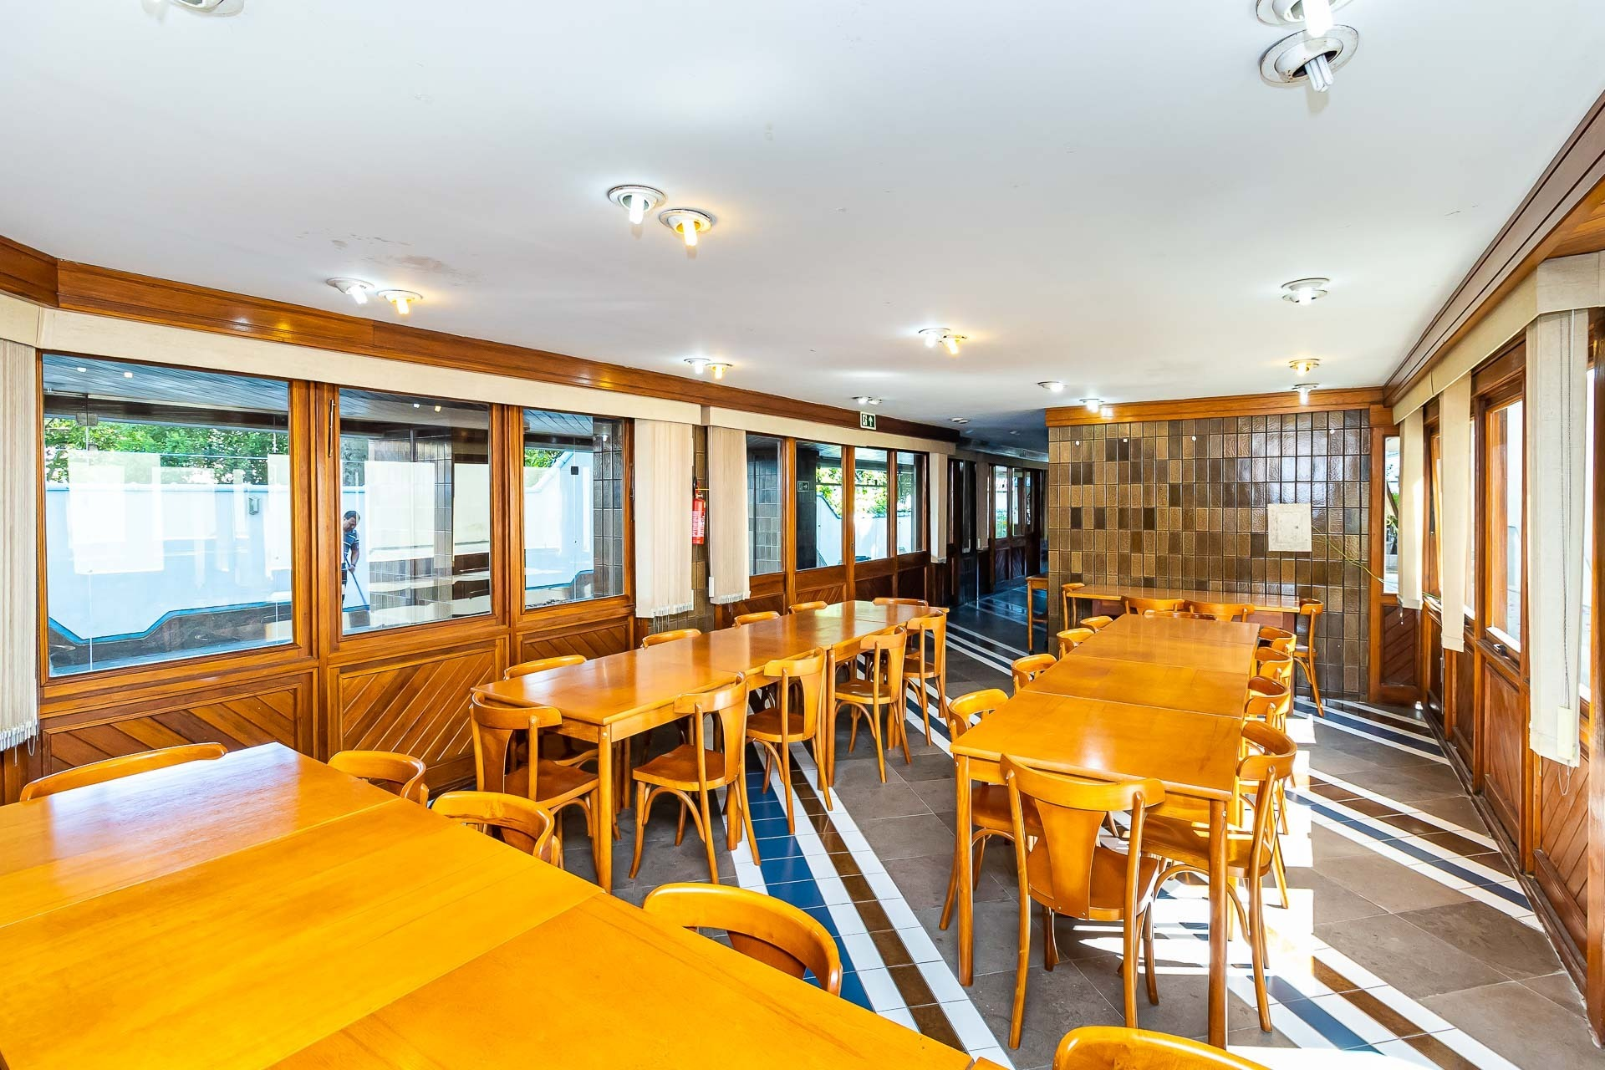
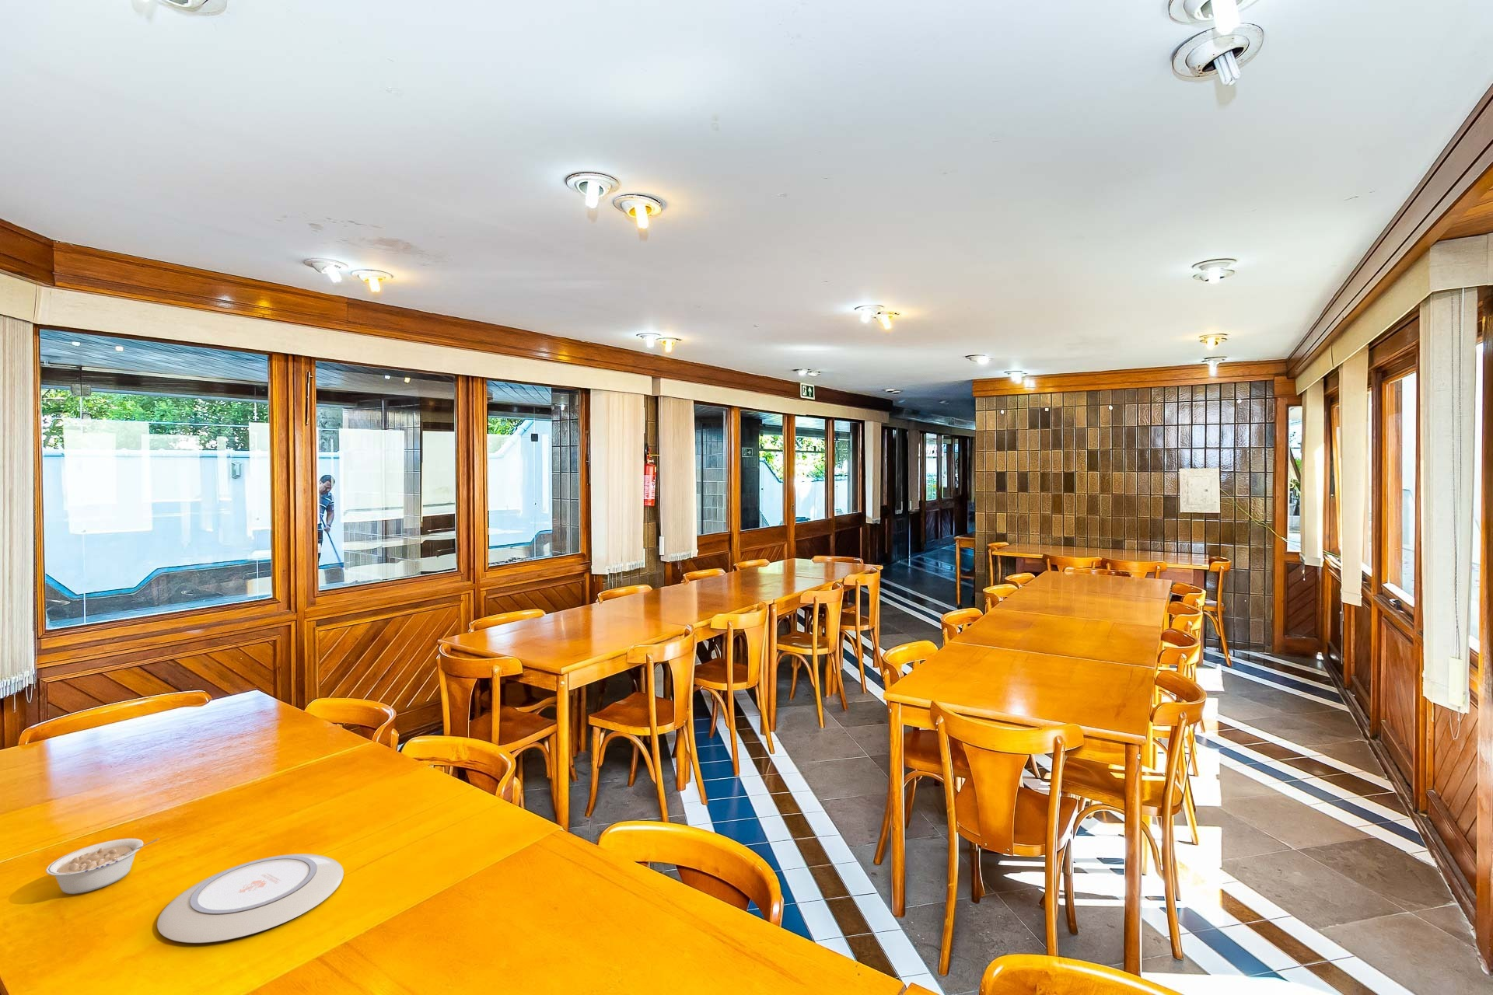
+ legume (100, 864)
+ plate (255, 888)
